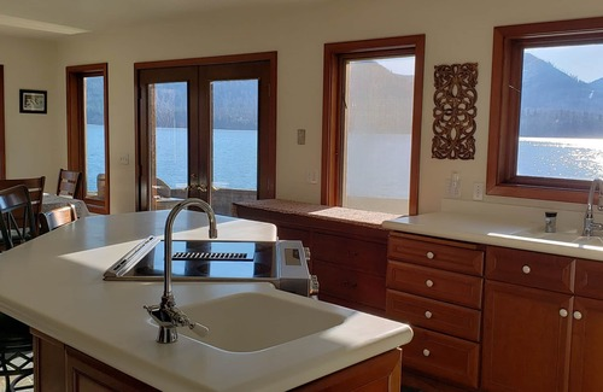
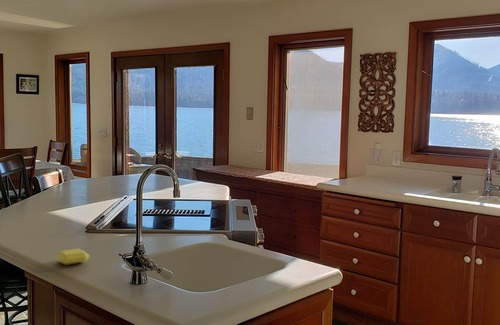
+ soap bar (72, 256)
